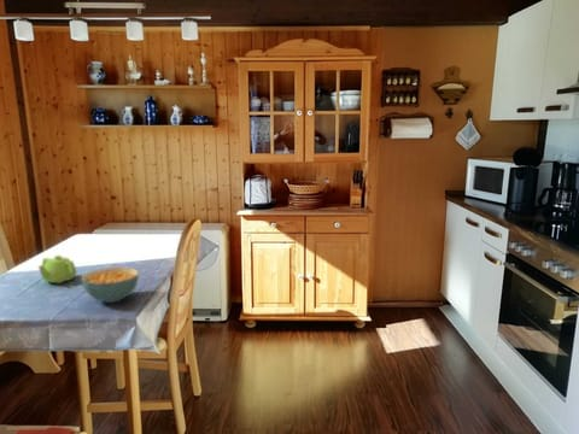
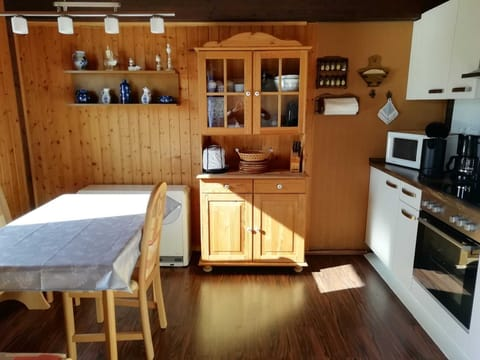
- teapot (55, 269)
- cereal bowl (111, 287)
